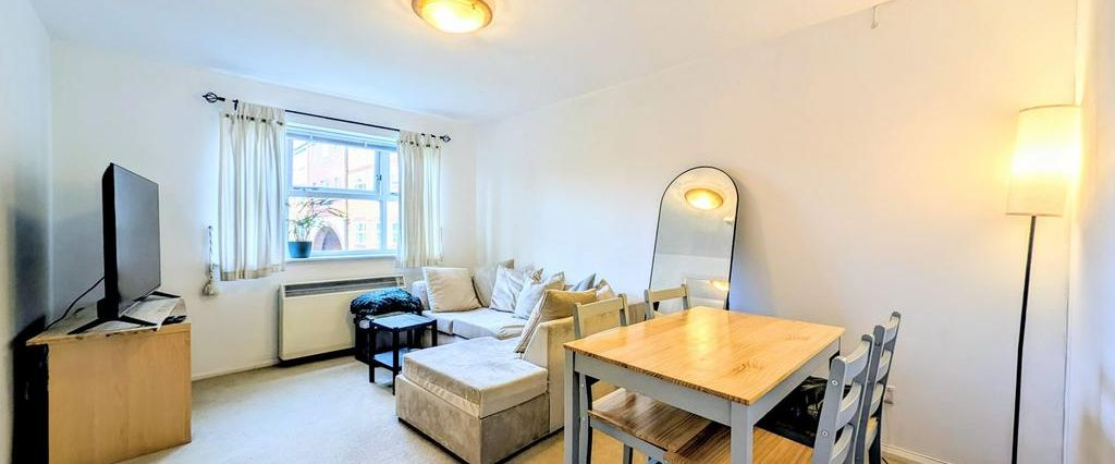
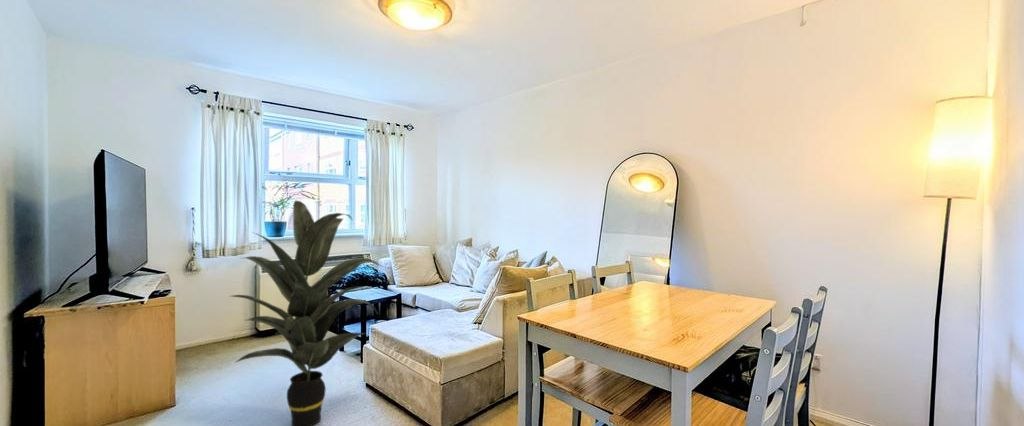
+ indoor plant (309, 309)
